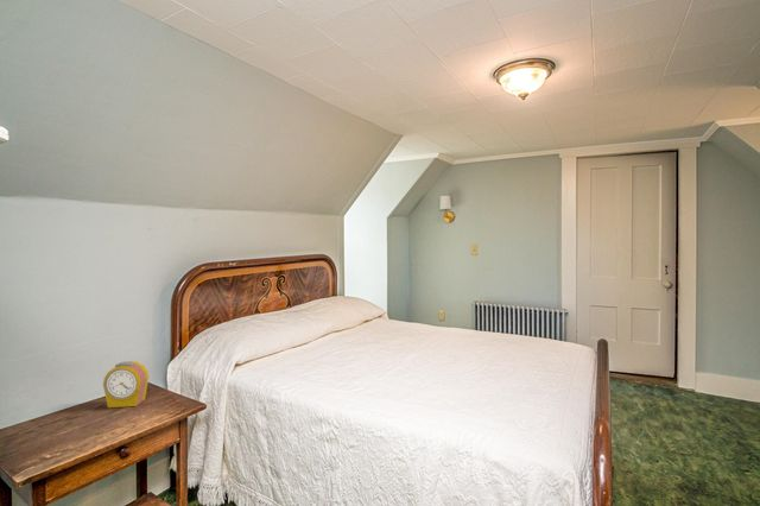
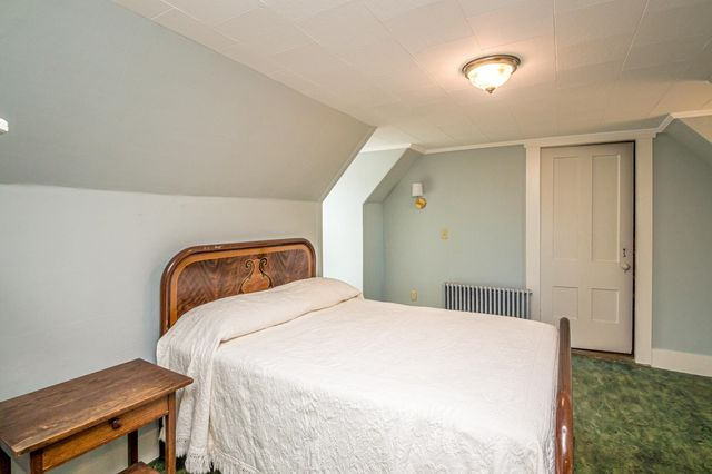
- alarm clock (126, 382)
